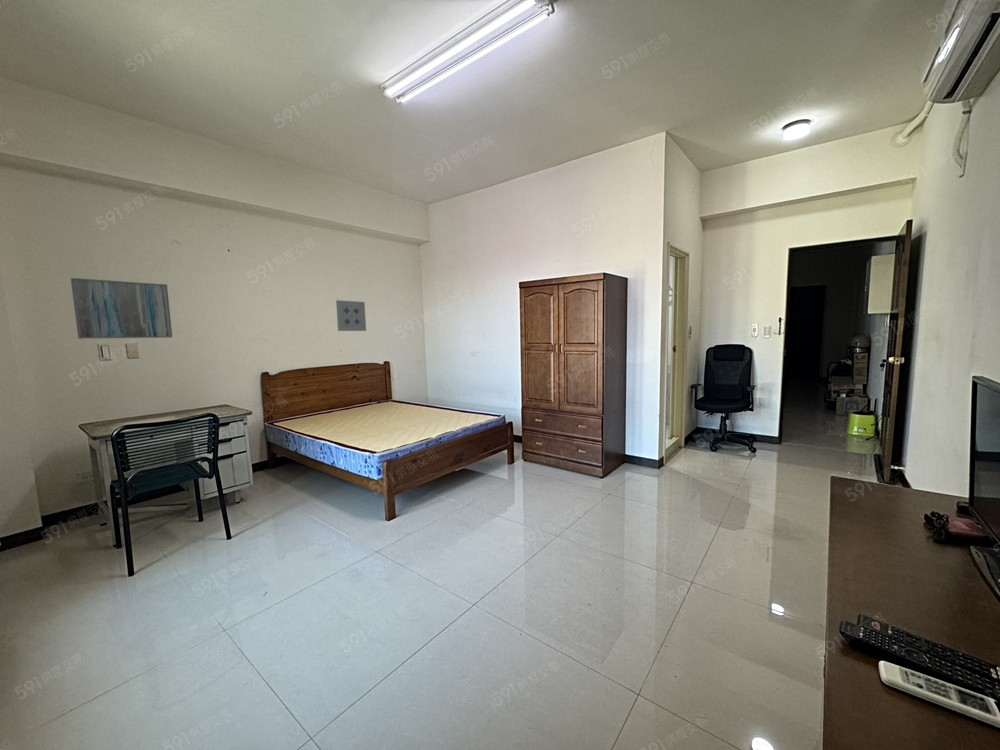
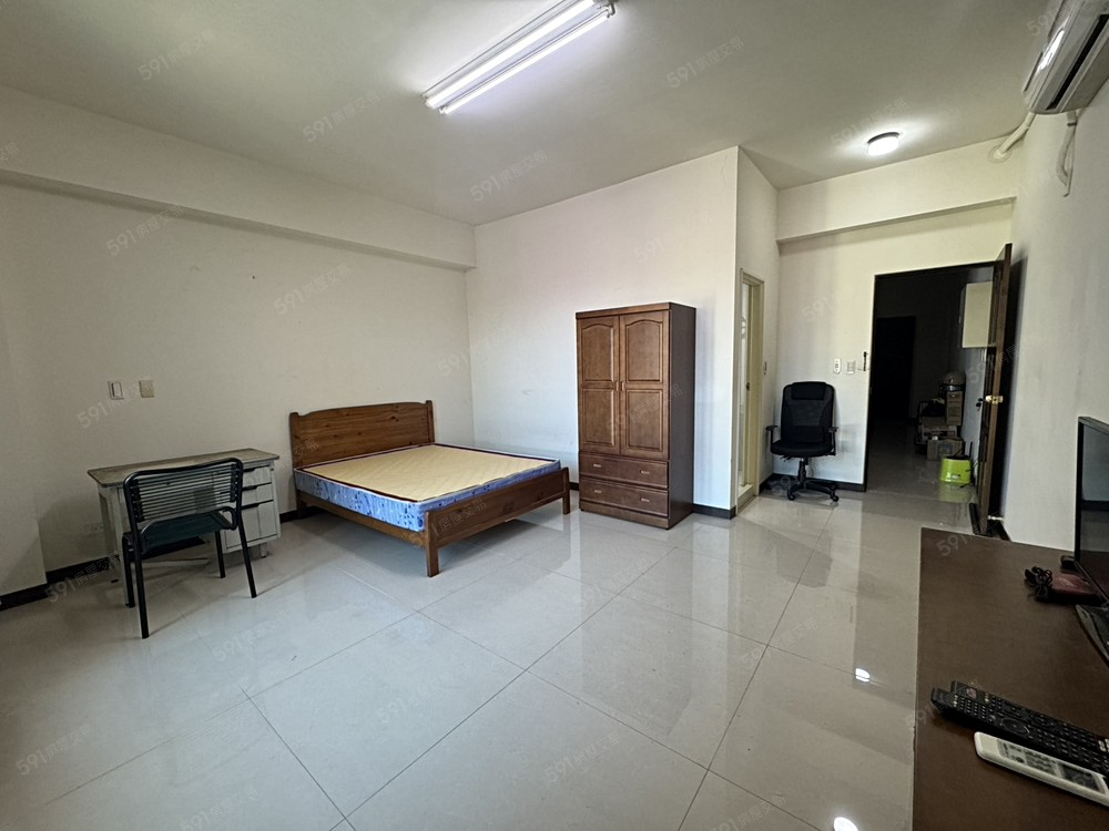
- wall art (351, 316)
- wall art (125, 310)
